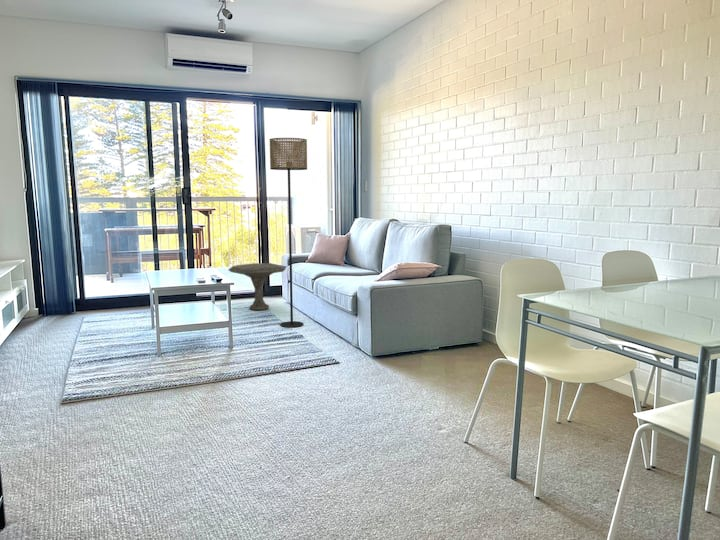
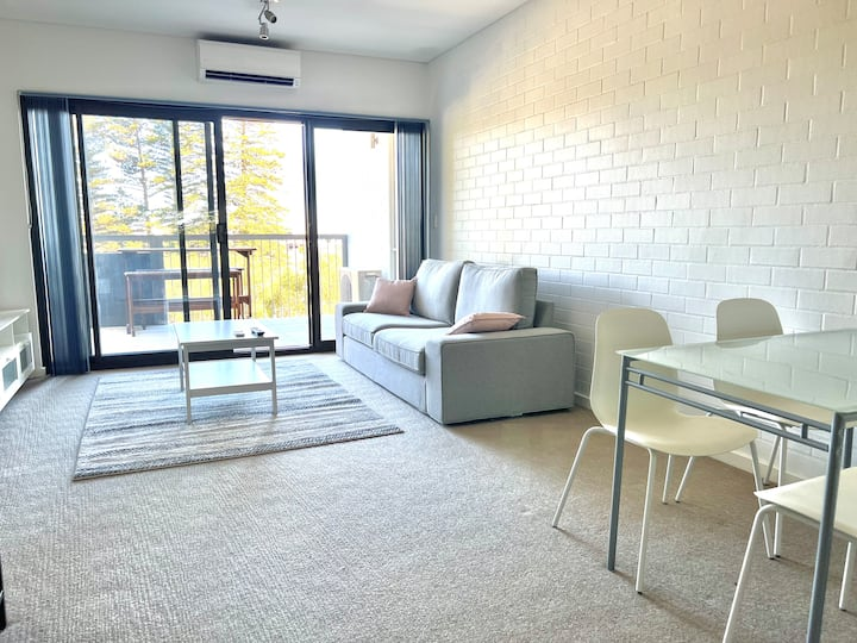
- side table (258, 287)
- floor lamp (290, 234)
